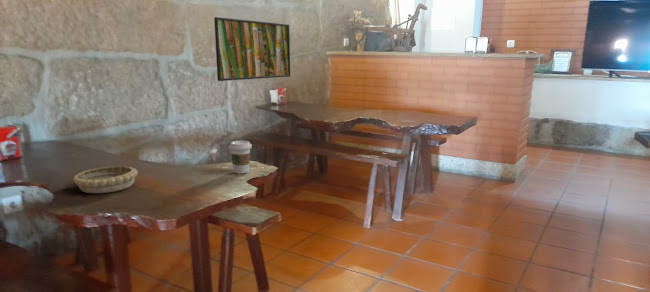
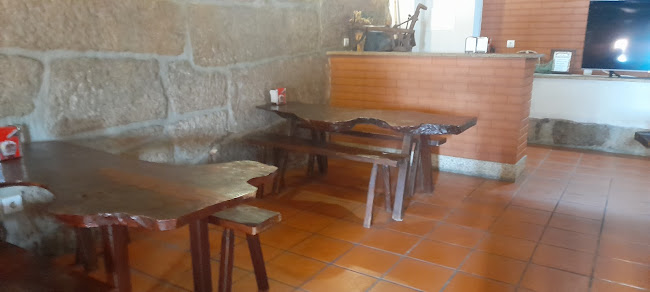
- decorative bowl (106, 179)
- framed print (256, 50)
- coffee cup (240, 157)
